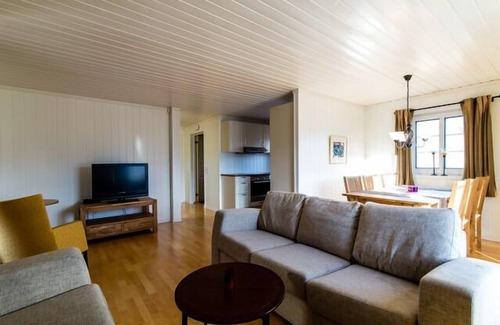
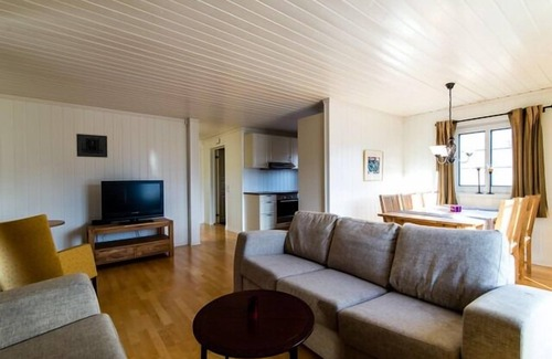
+ wall art (92, 146)
